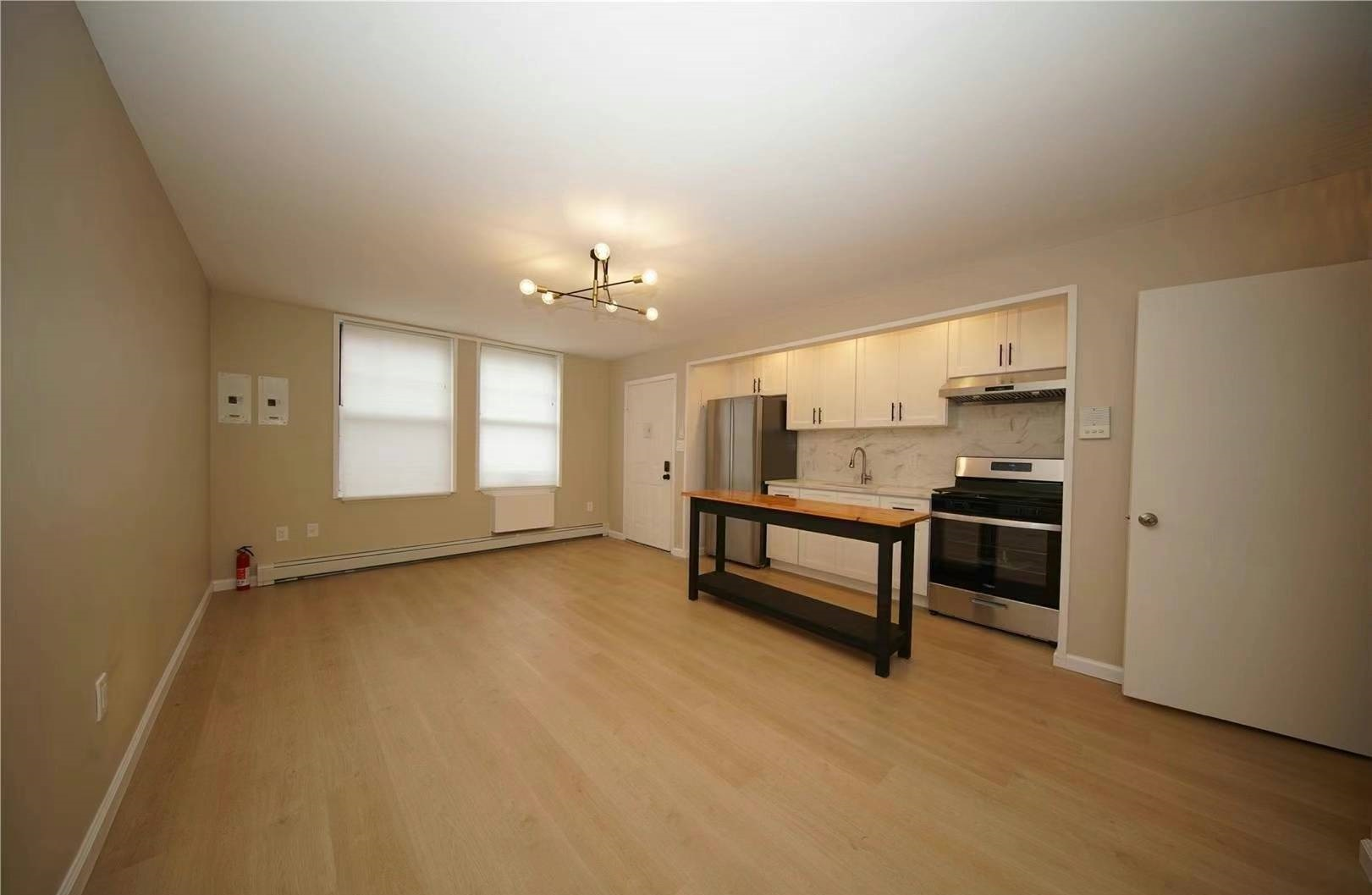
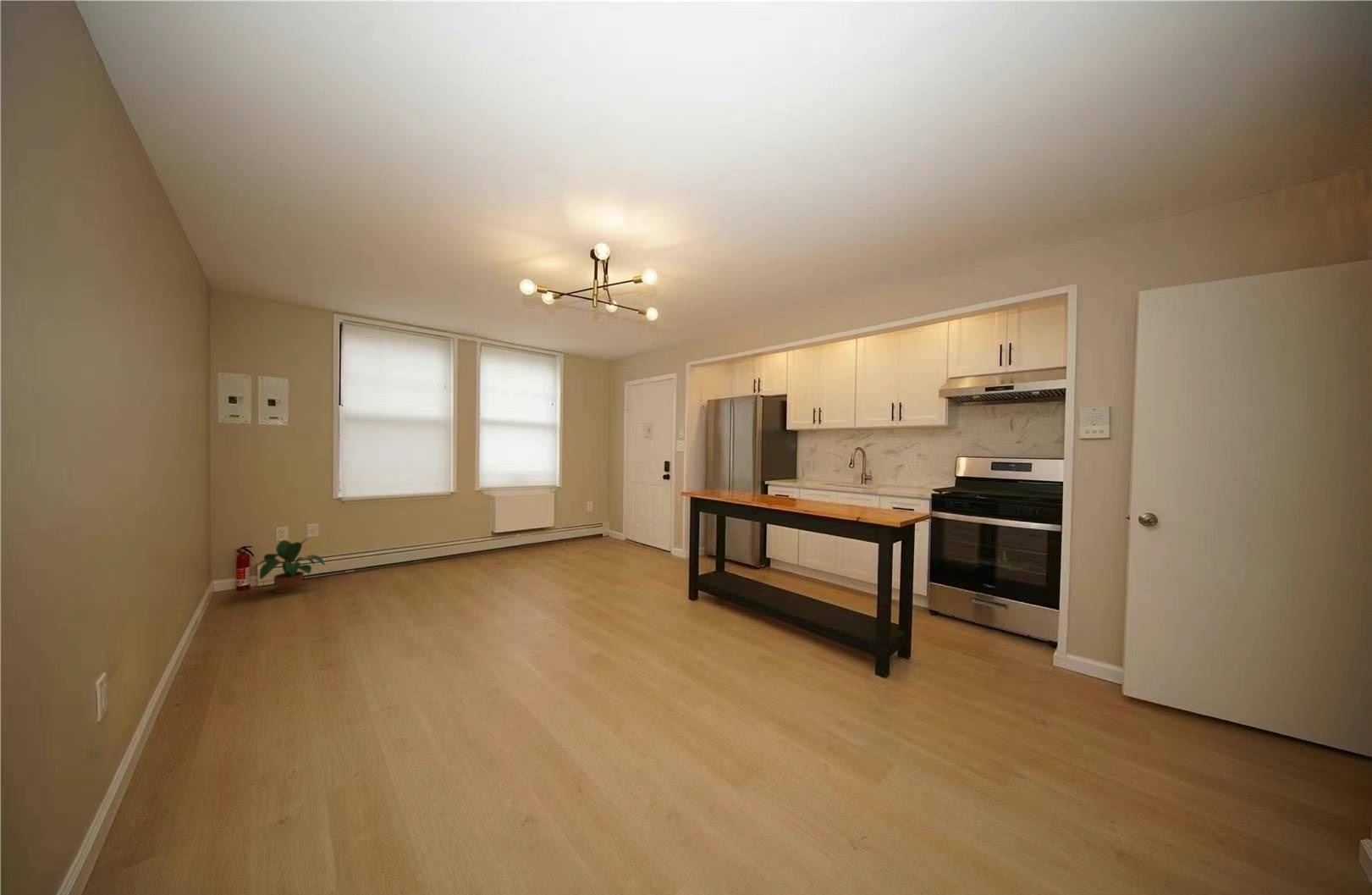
+ potted plant (288, 559)
